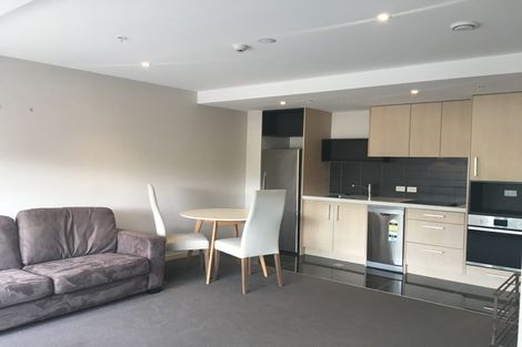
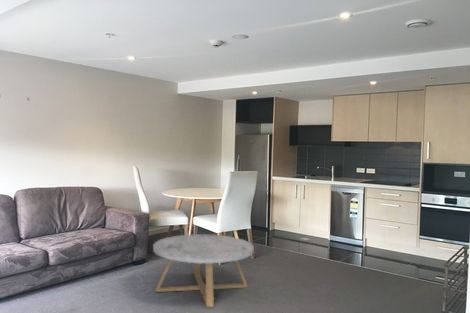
+ coffee table (205, 266)
